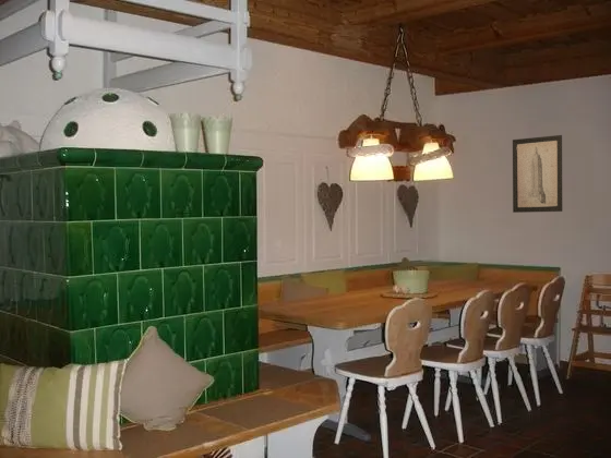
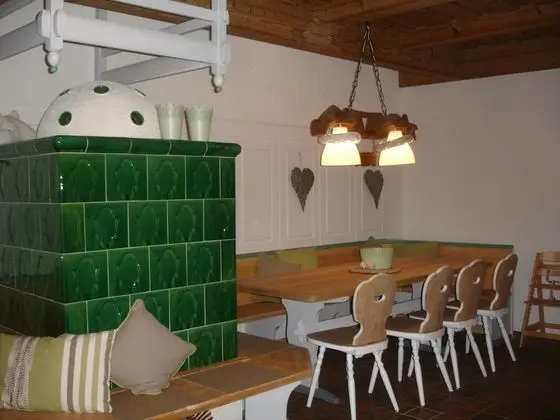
- wall art (537, 174)
